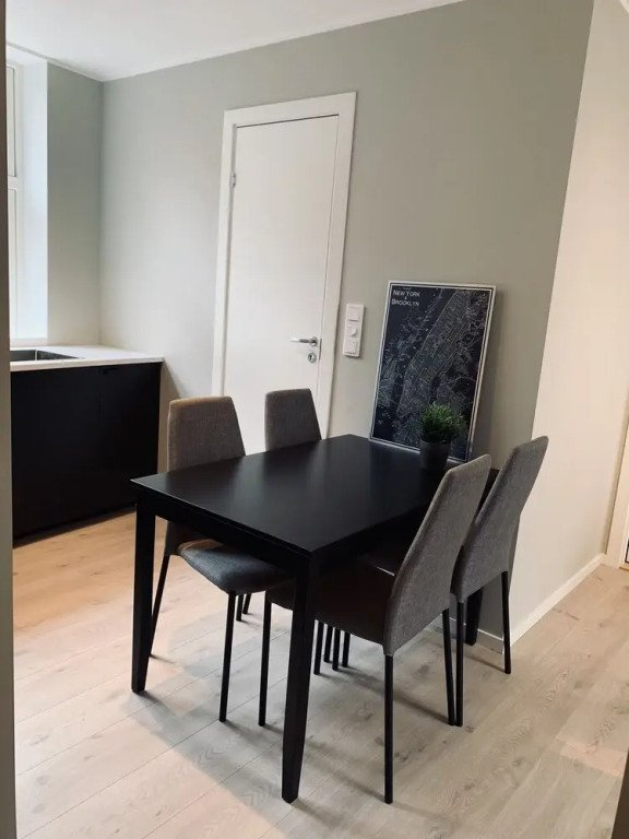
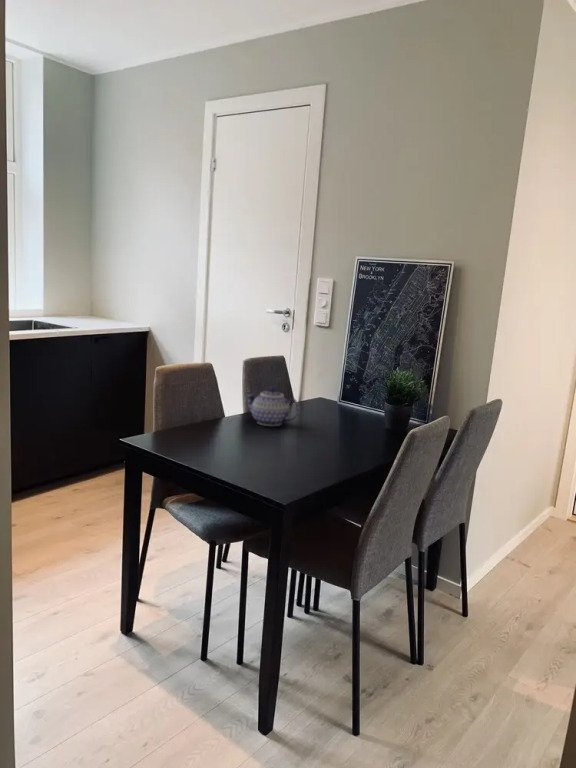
+ teapot (270, 405)
